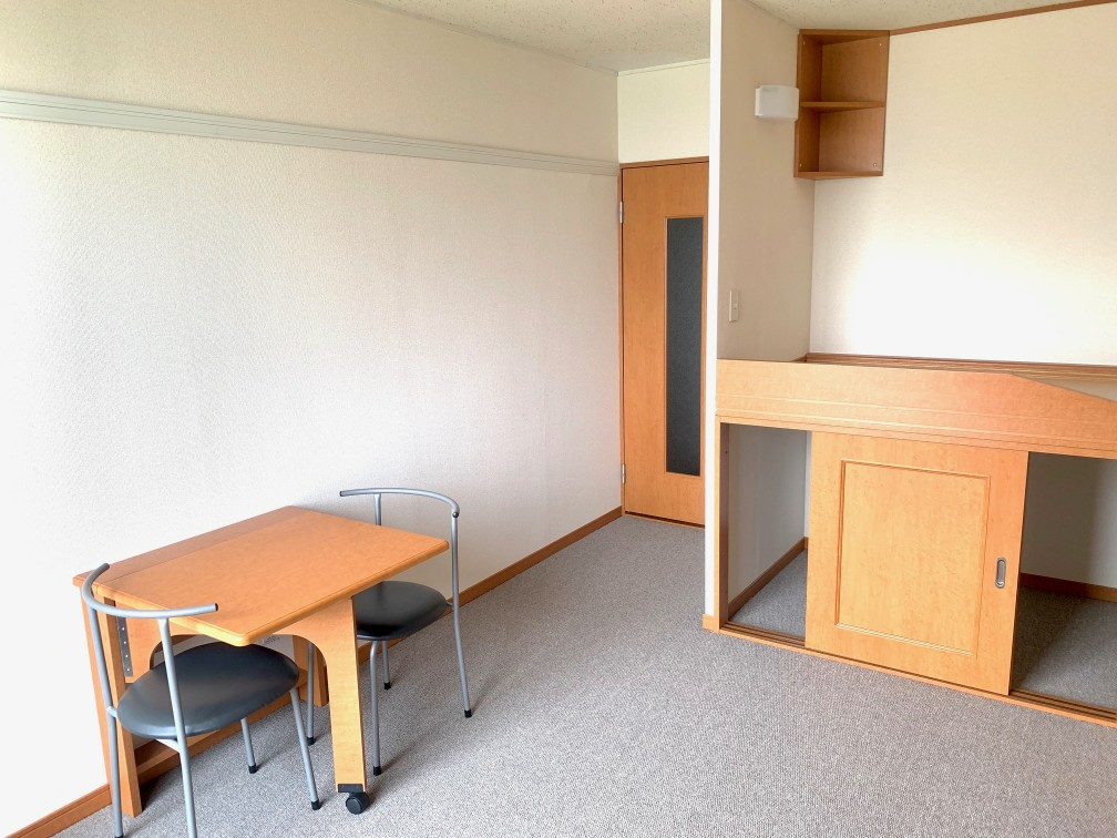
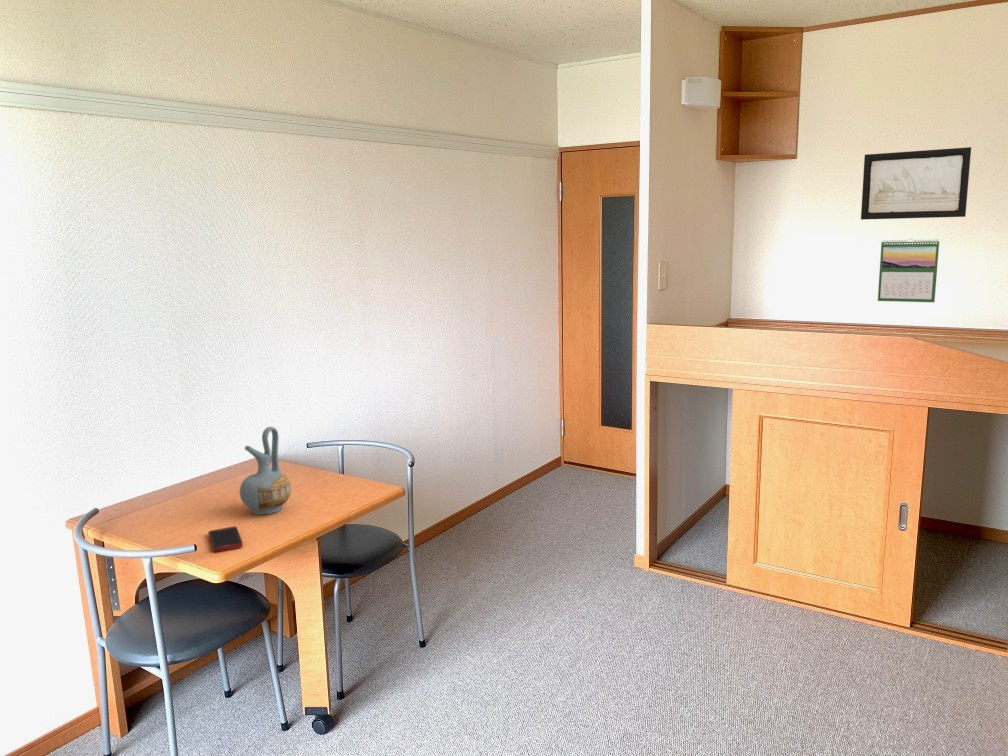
+ wall art (913, 184)
+ cell phone (225, 538)
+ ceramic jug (264, 470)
+ calendar (907, 270)
